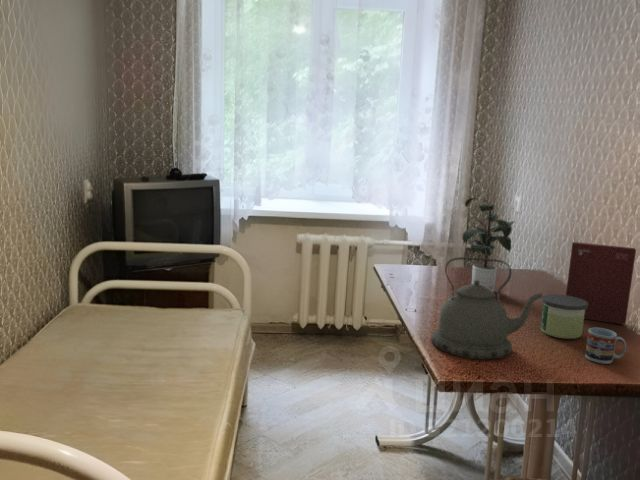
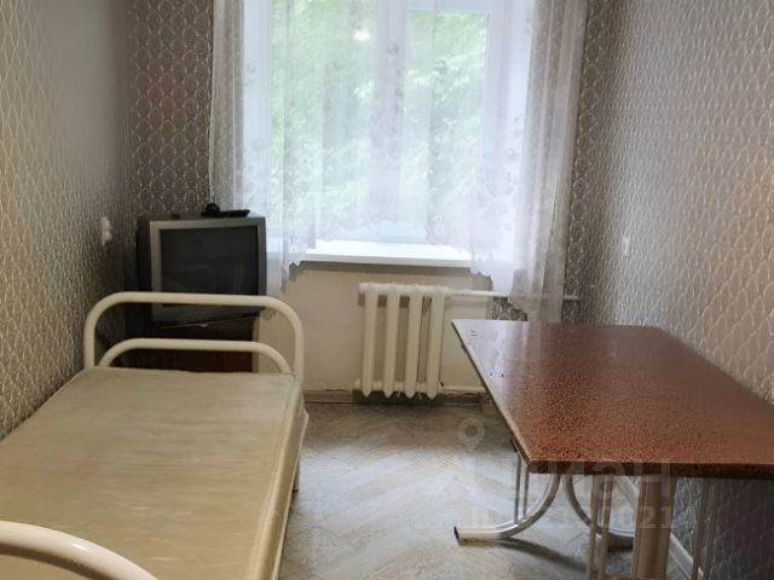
- book (598, 282)
- cup (606, 346)
- potted plant (491, 246)
- candle (562, 316)
- kettle (479, 302)
